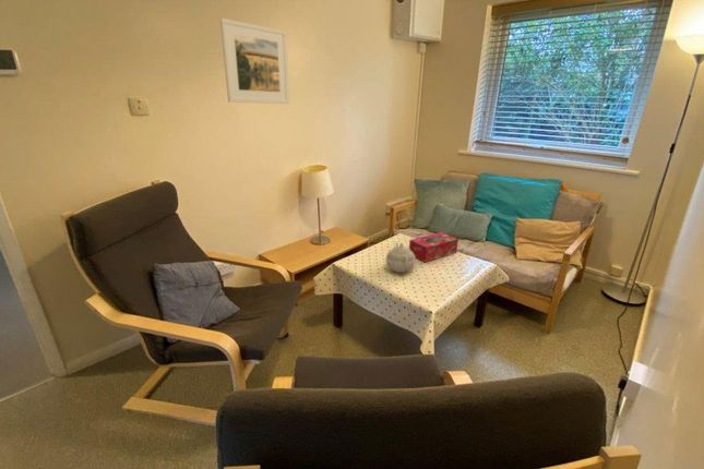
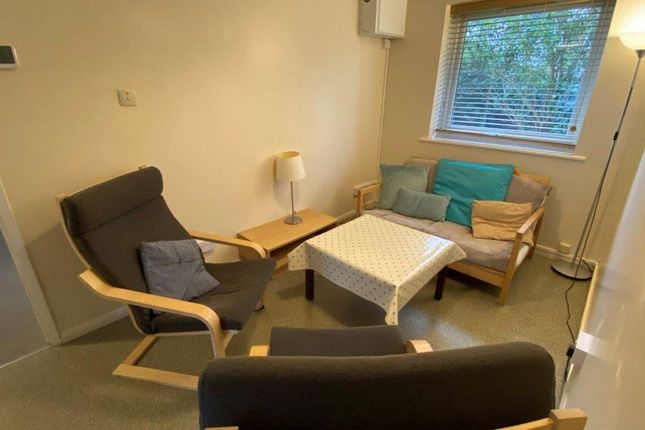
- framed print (258, 64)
- tissue box (433, 245)
- teapot (401, 256)
